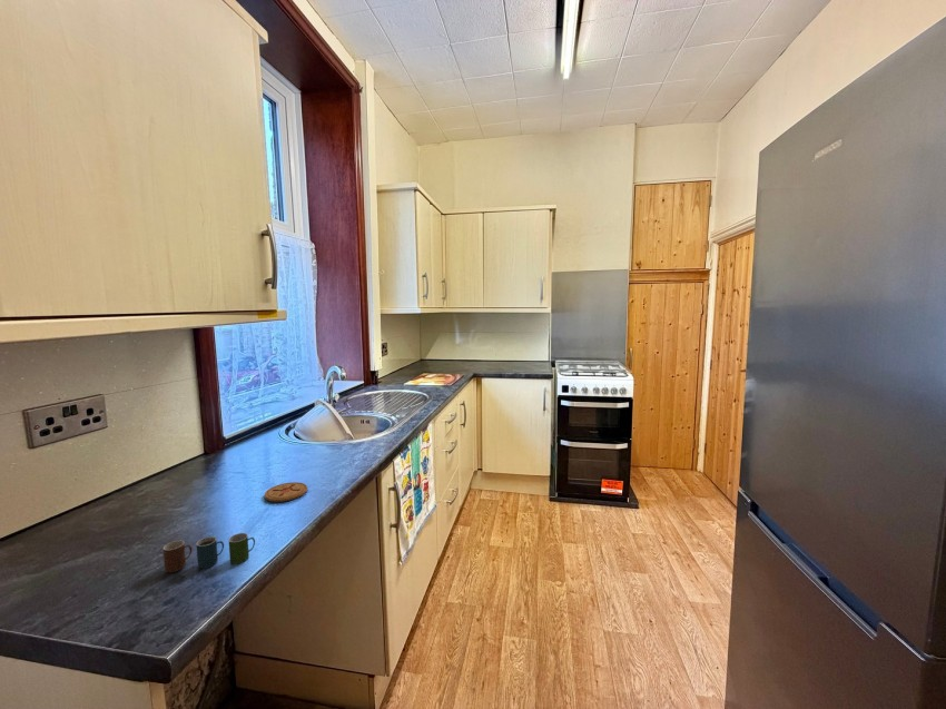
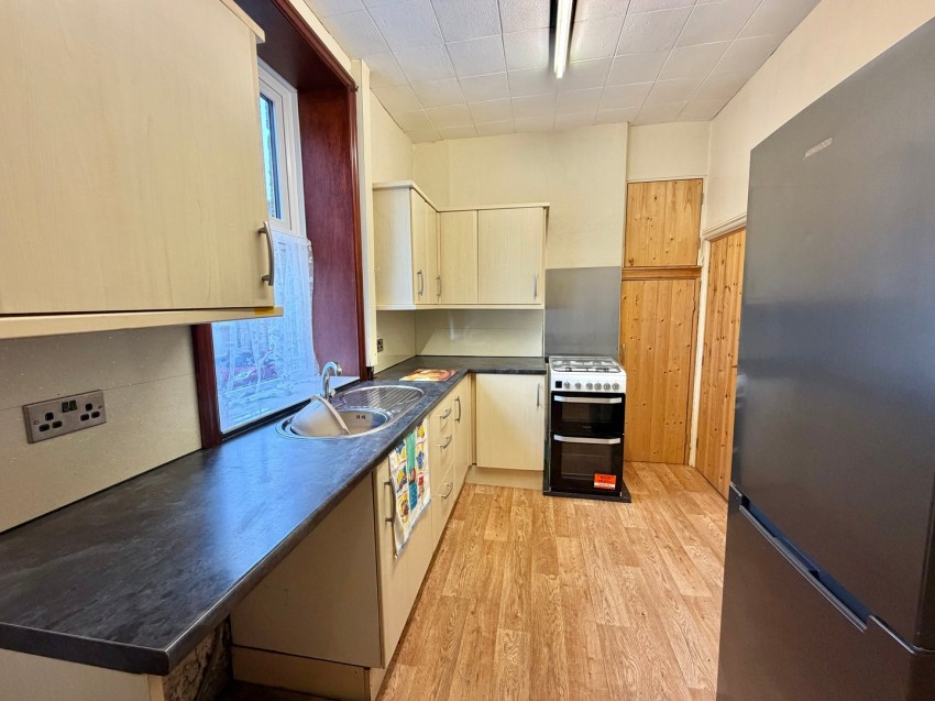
- coaster (286, 491)
- cup (210, 544)
